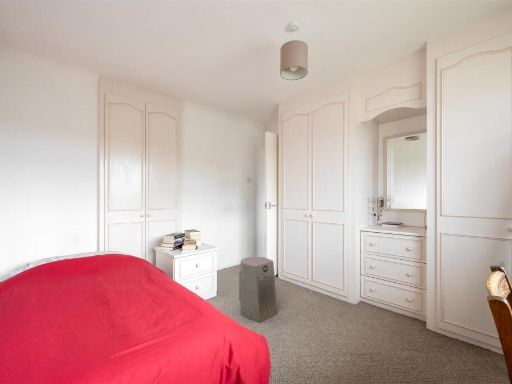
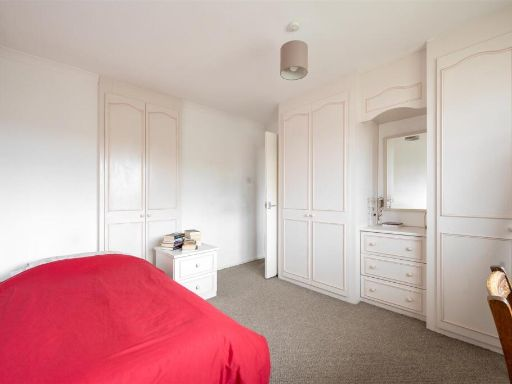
- fan (255, 286)
